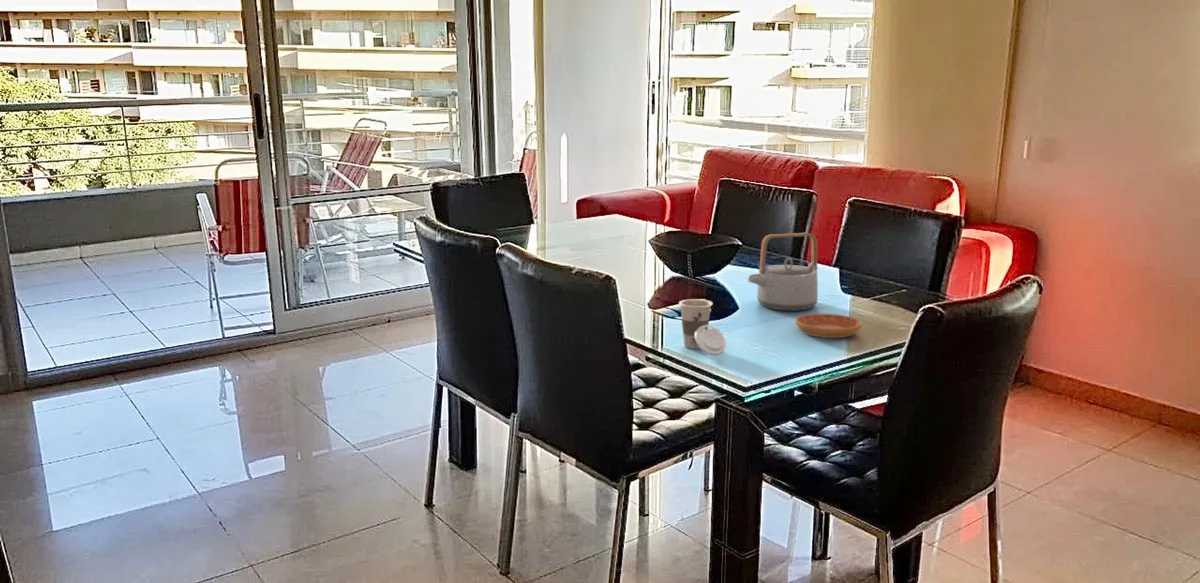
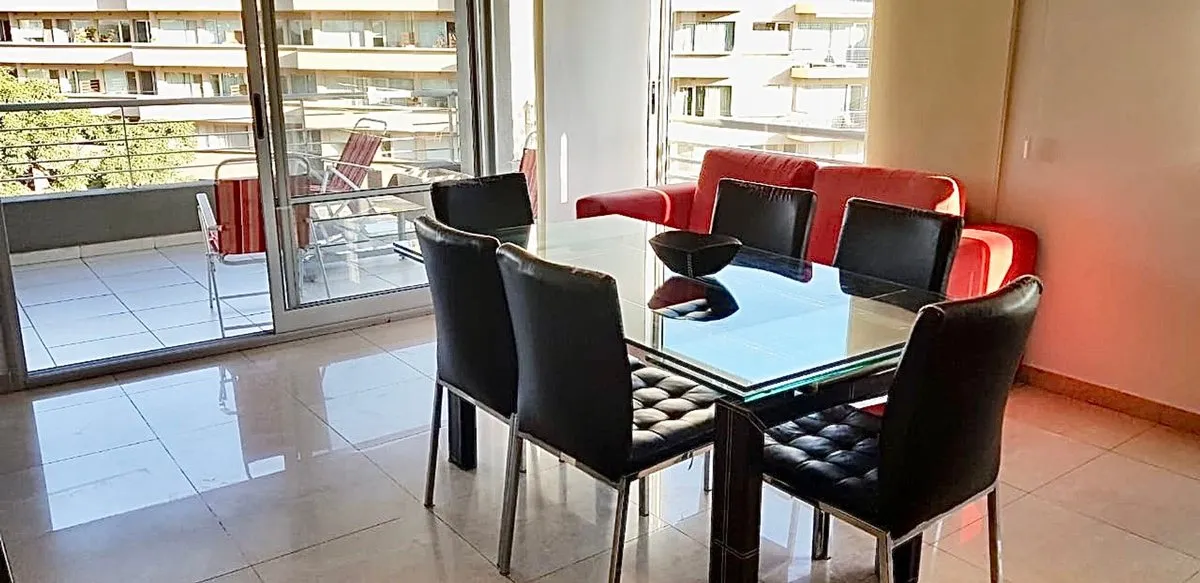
- cup (701, 326)
- saucer (827, 326)
- teapot (783, 269)
